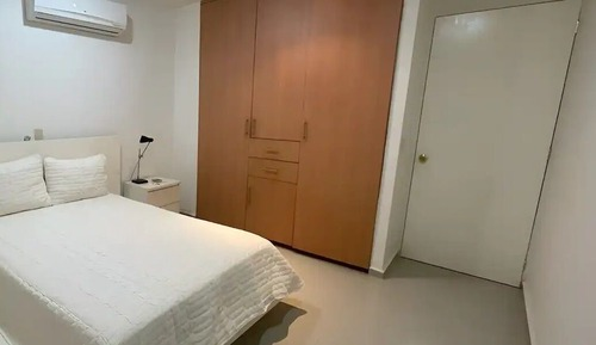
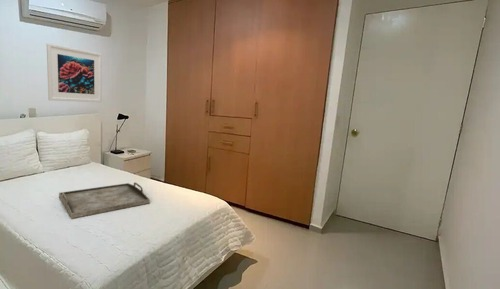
+ serving tray (104, 194)
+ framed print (76, 75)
